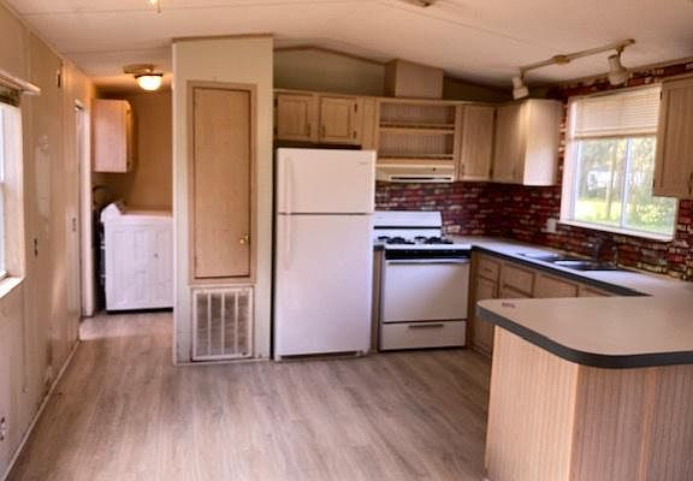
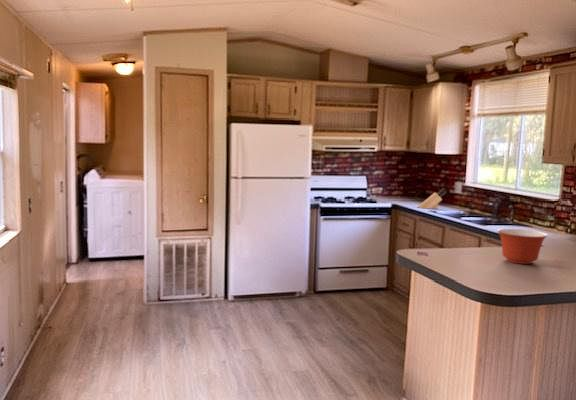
+ knife block (432, 197)
+ mixing bowl (520, 246)
